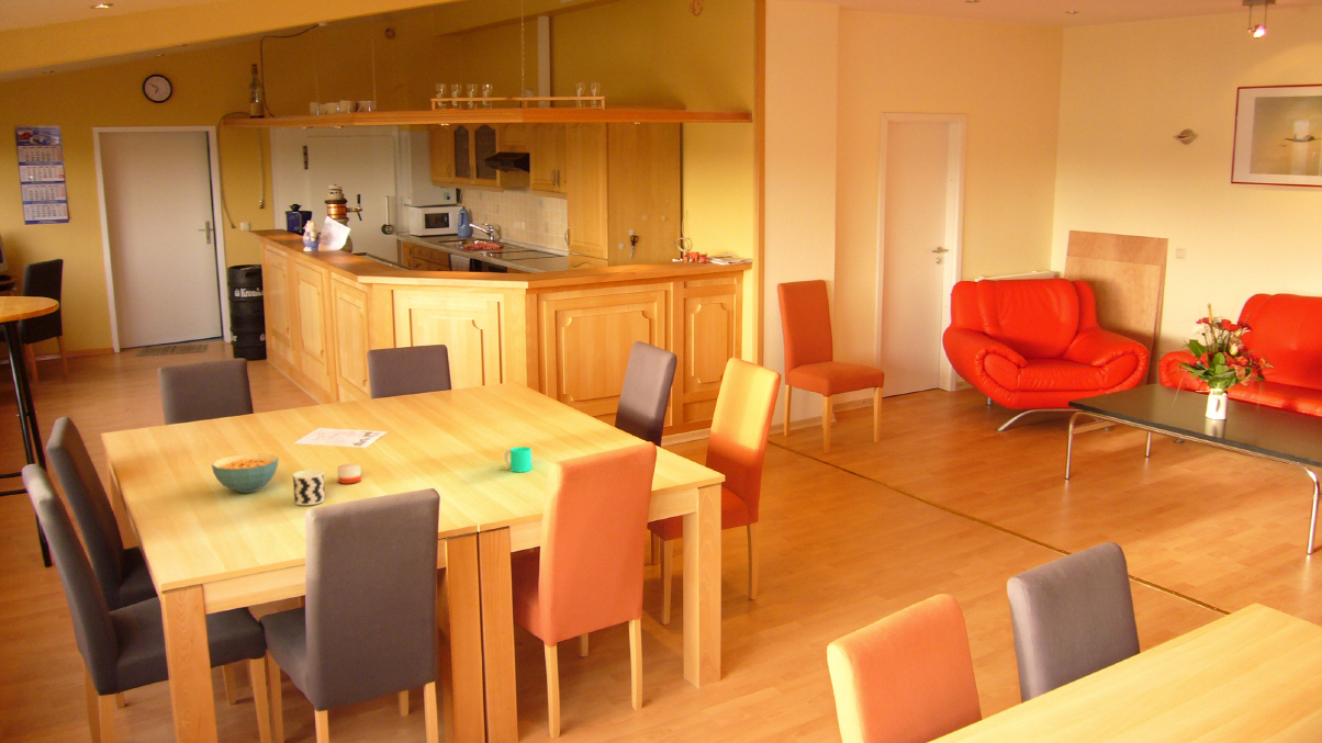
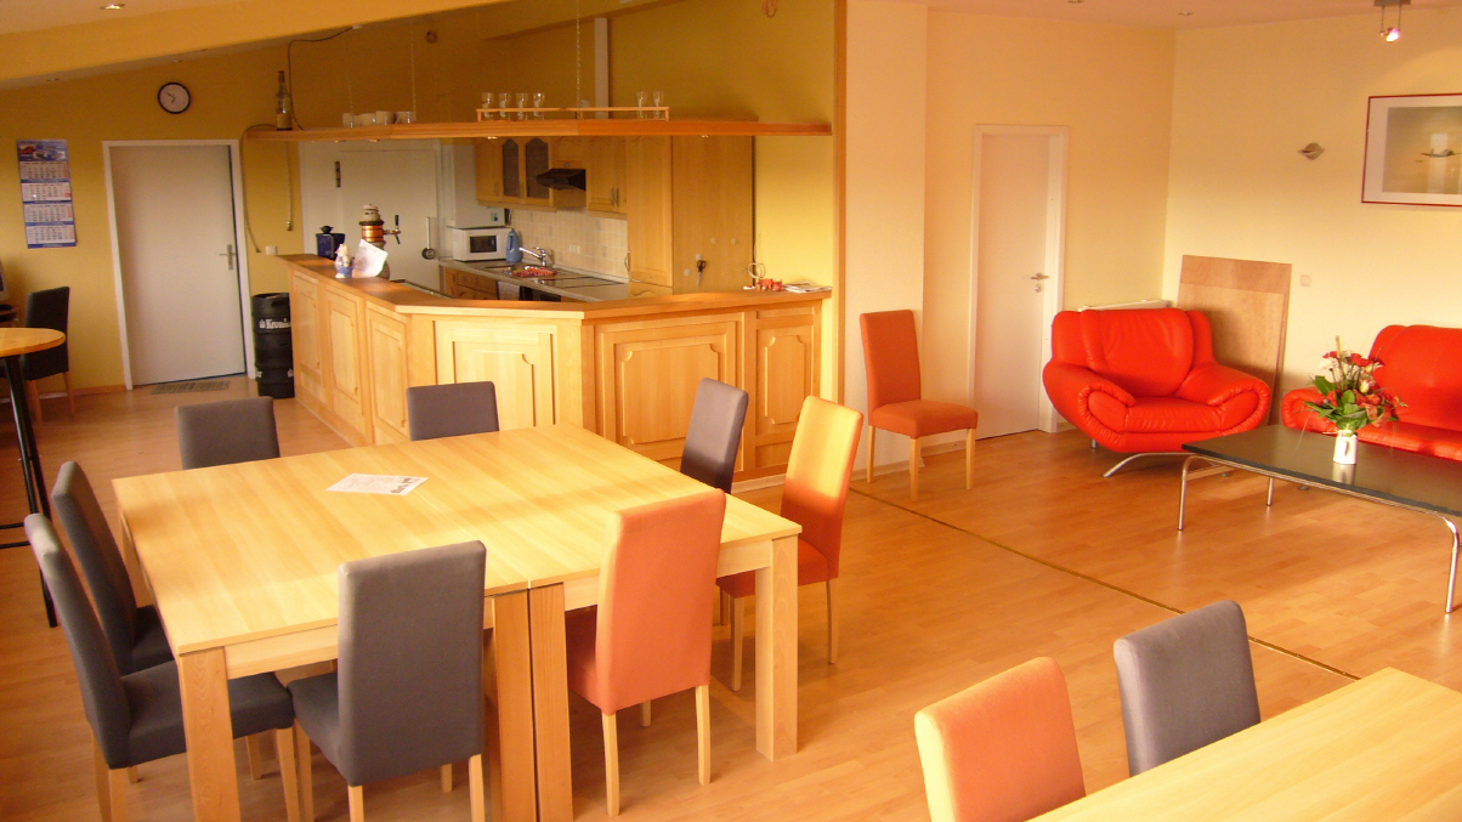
- cereal bowl (246, 475)
- cup (517, 459)
- cup (311, 485)
- candle (348, 465)
